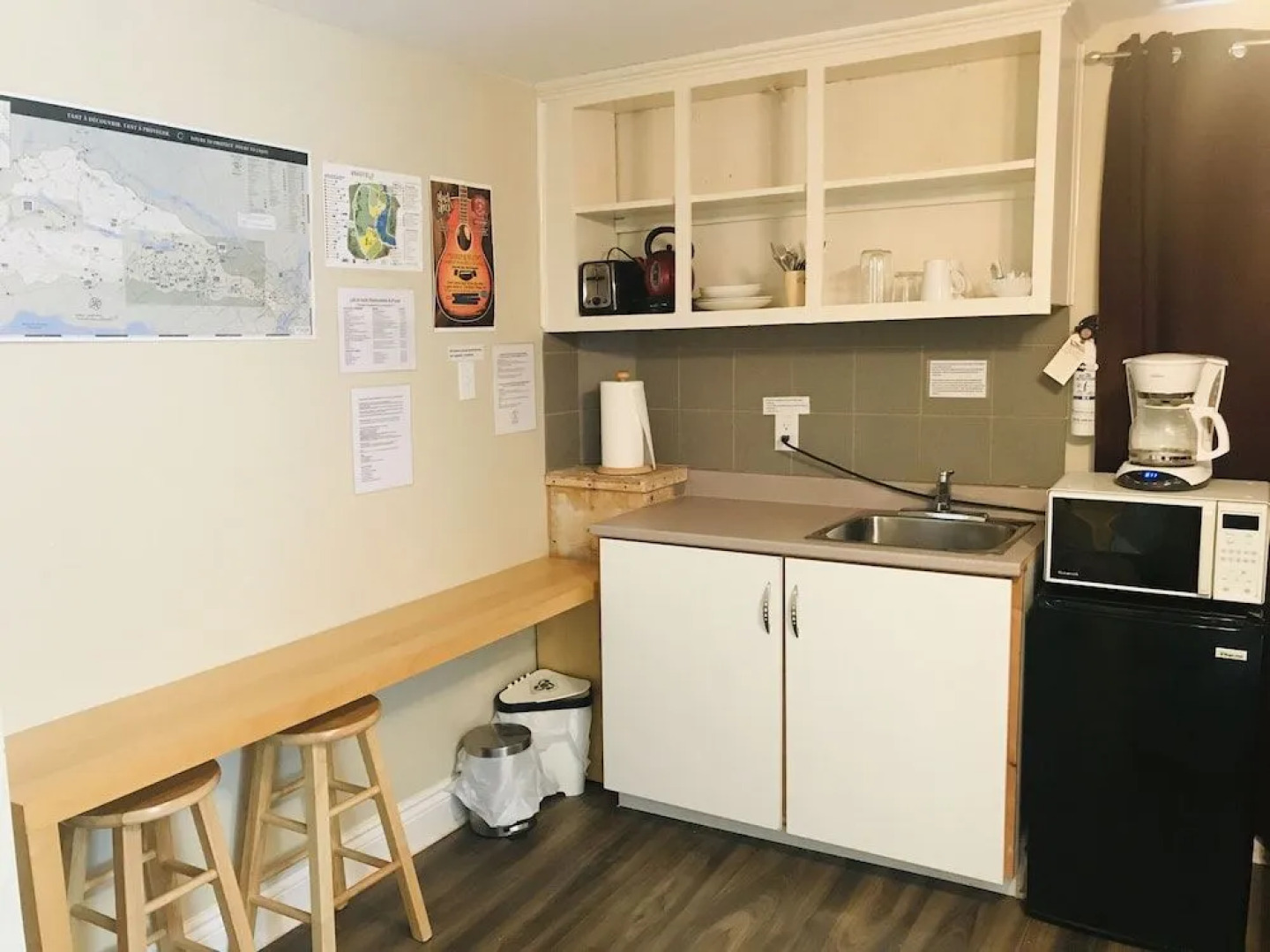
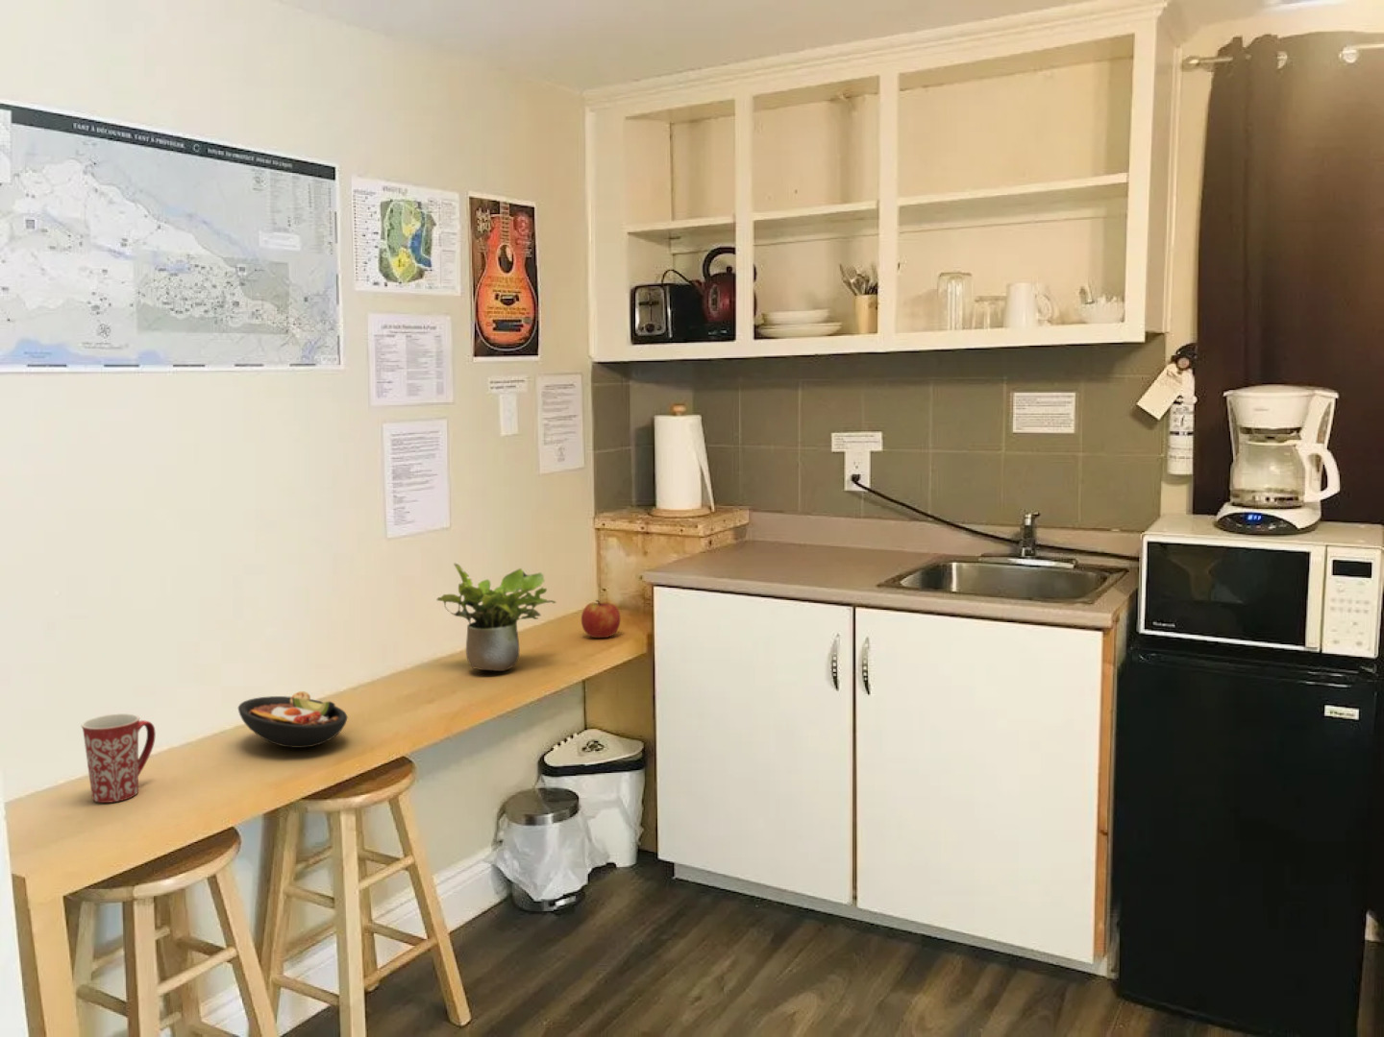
+ mug (122, 755)
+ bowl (293, 723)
+ apple (600, 618)
+ potted plant (497, 618)
